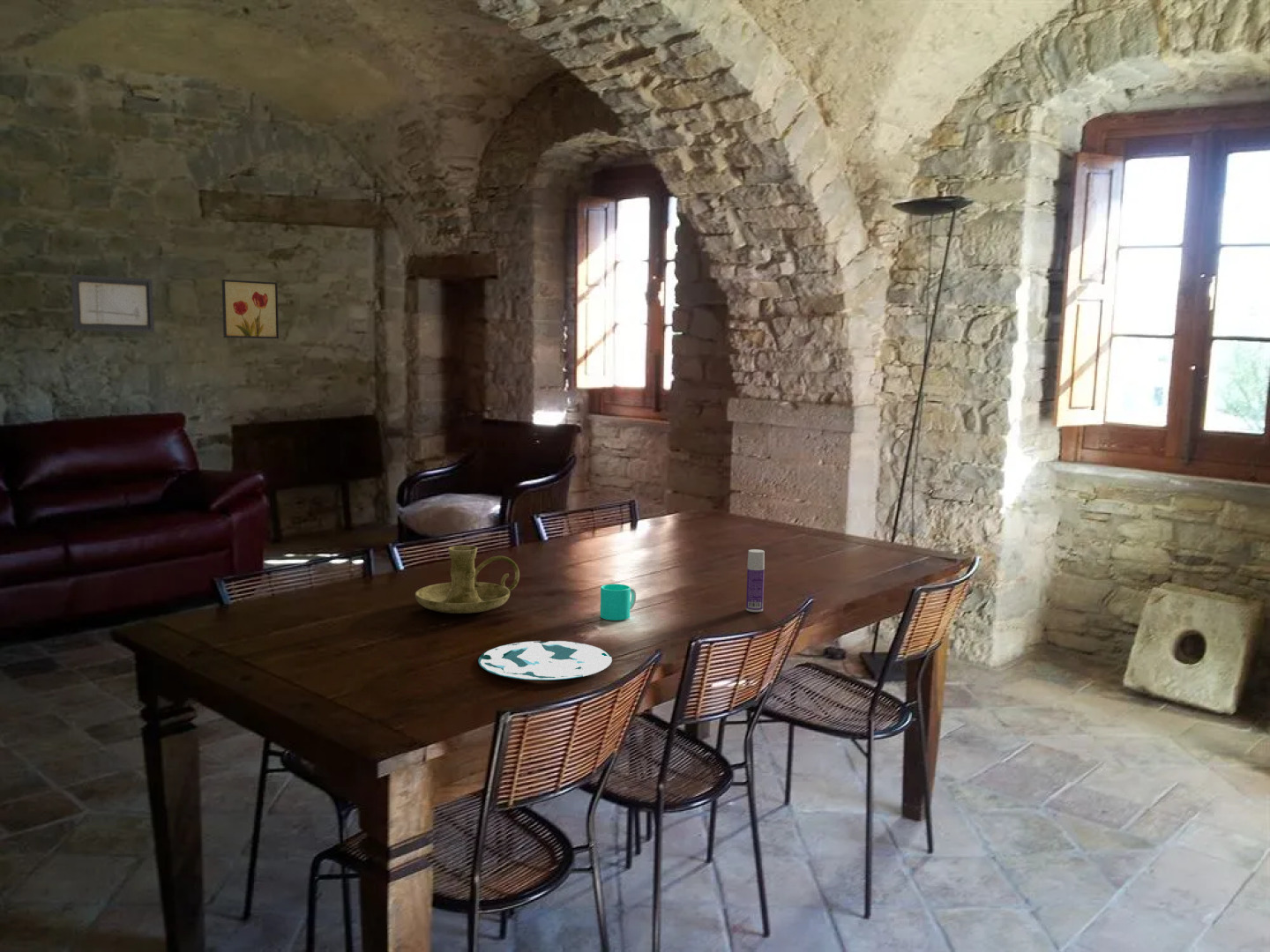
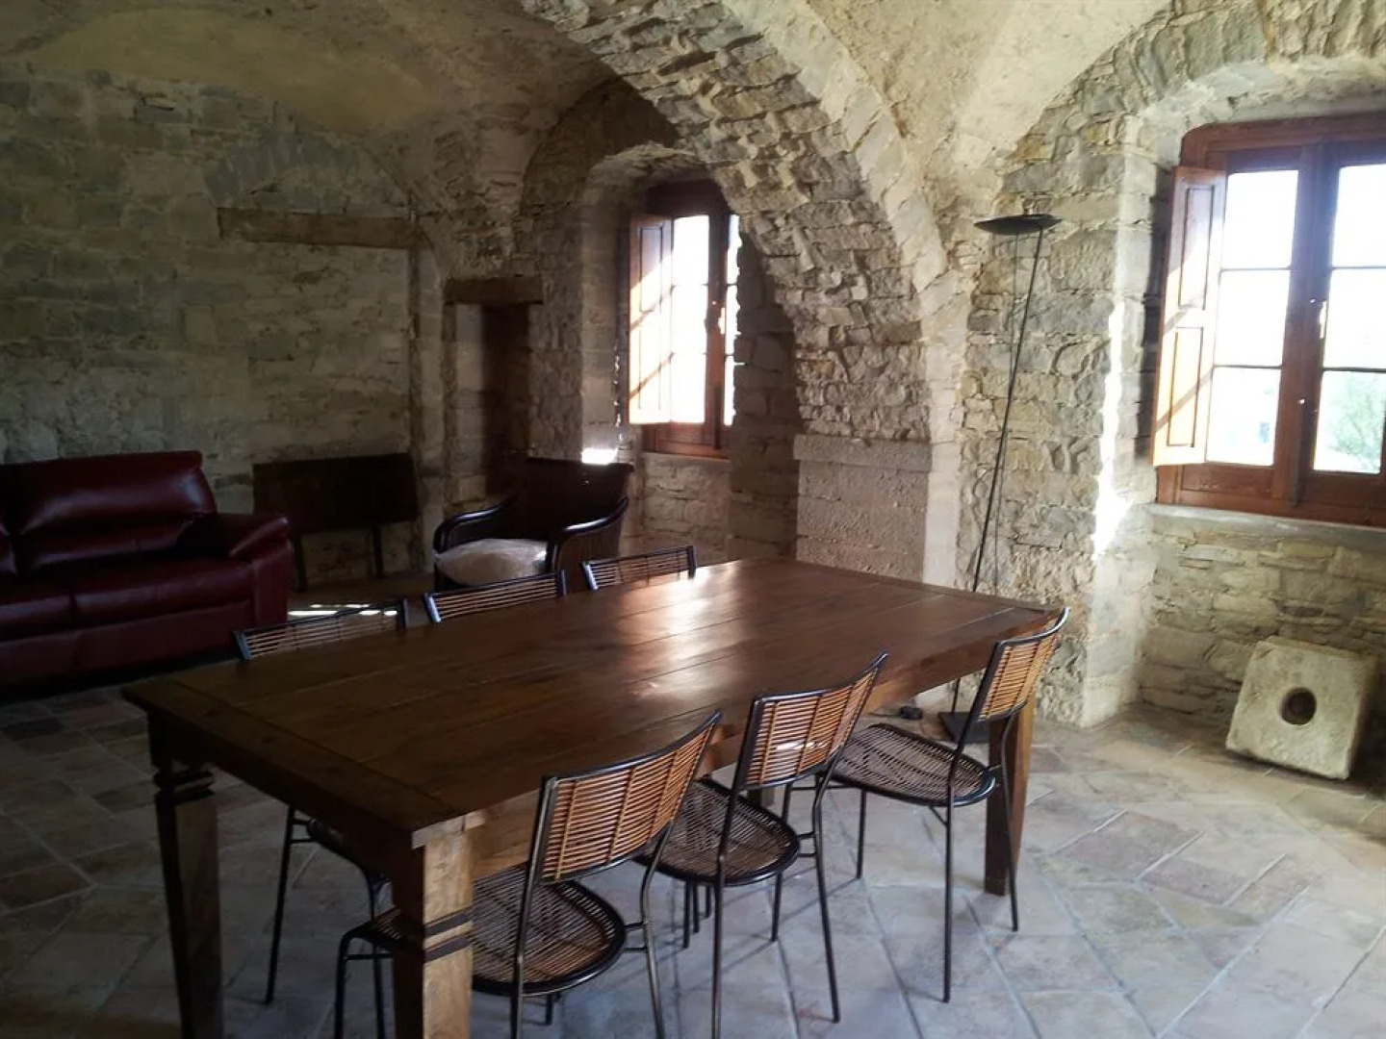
- bottle (755, 580)
- cup (619, 600)
- plate (545, 653)
- candle holder (472, 576)
- wall art (250, 309)
- wall art (114, 304)
